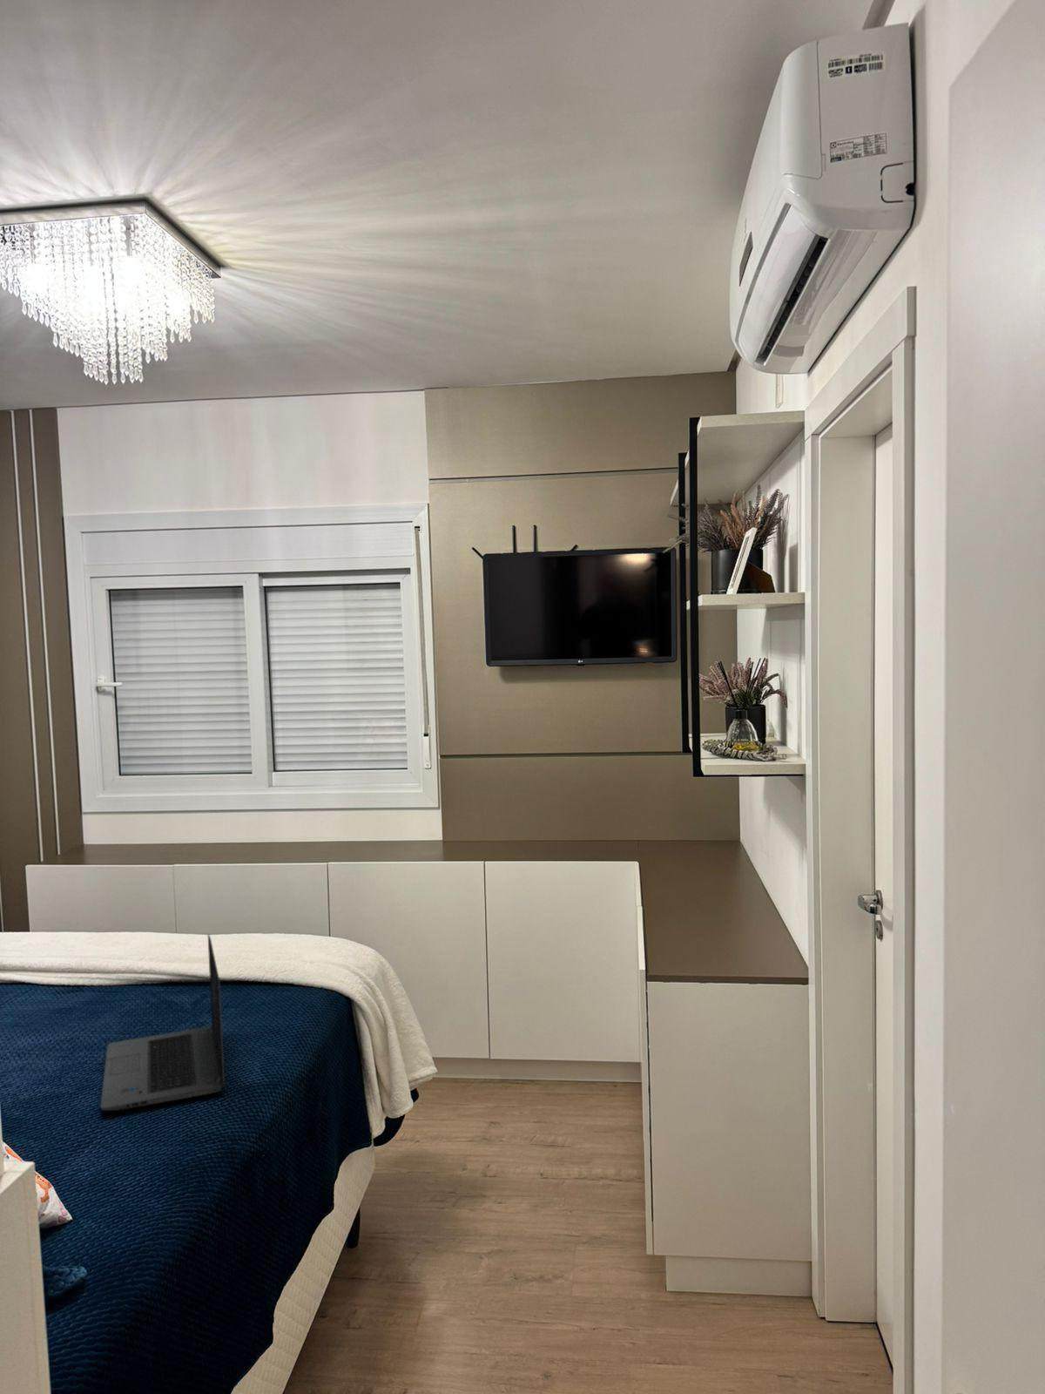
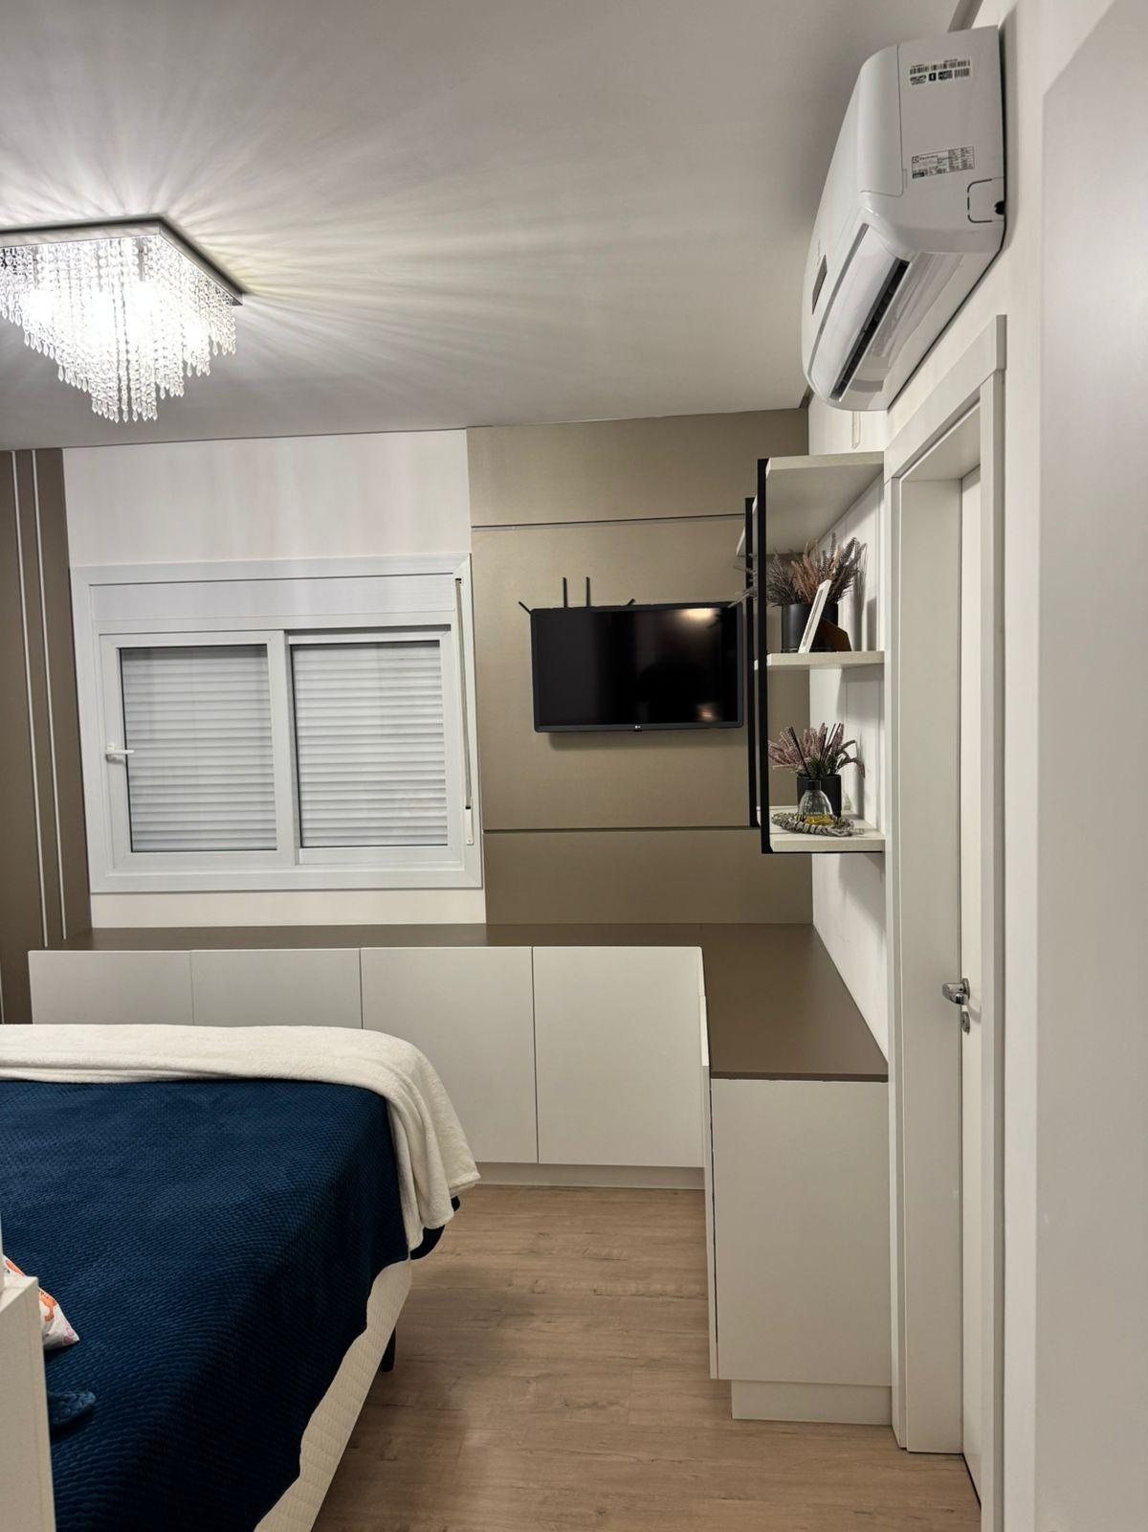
- laptop (166, 1033)
